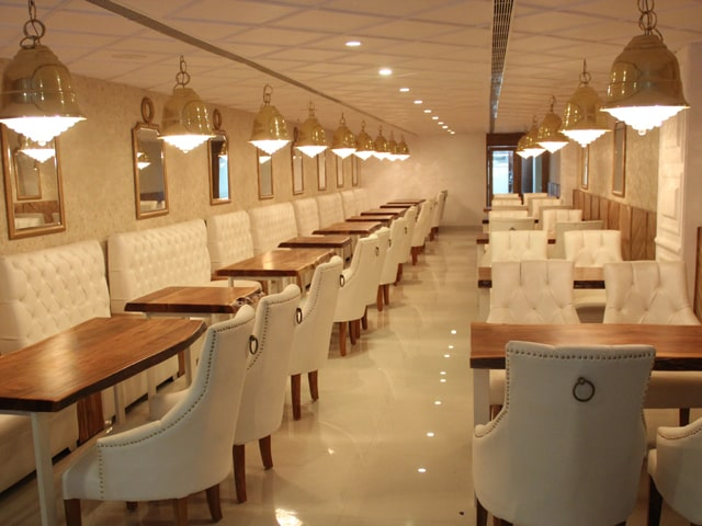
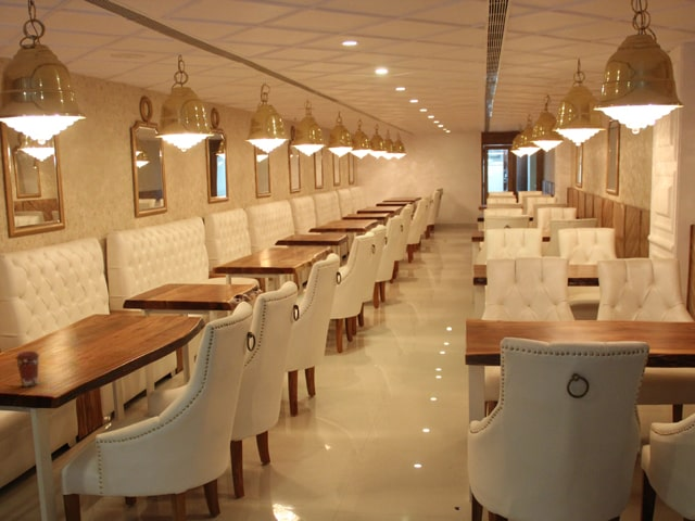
+ coffee cup (28, 368)
